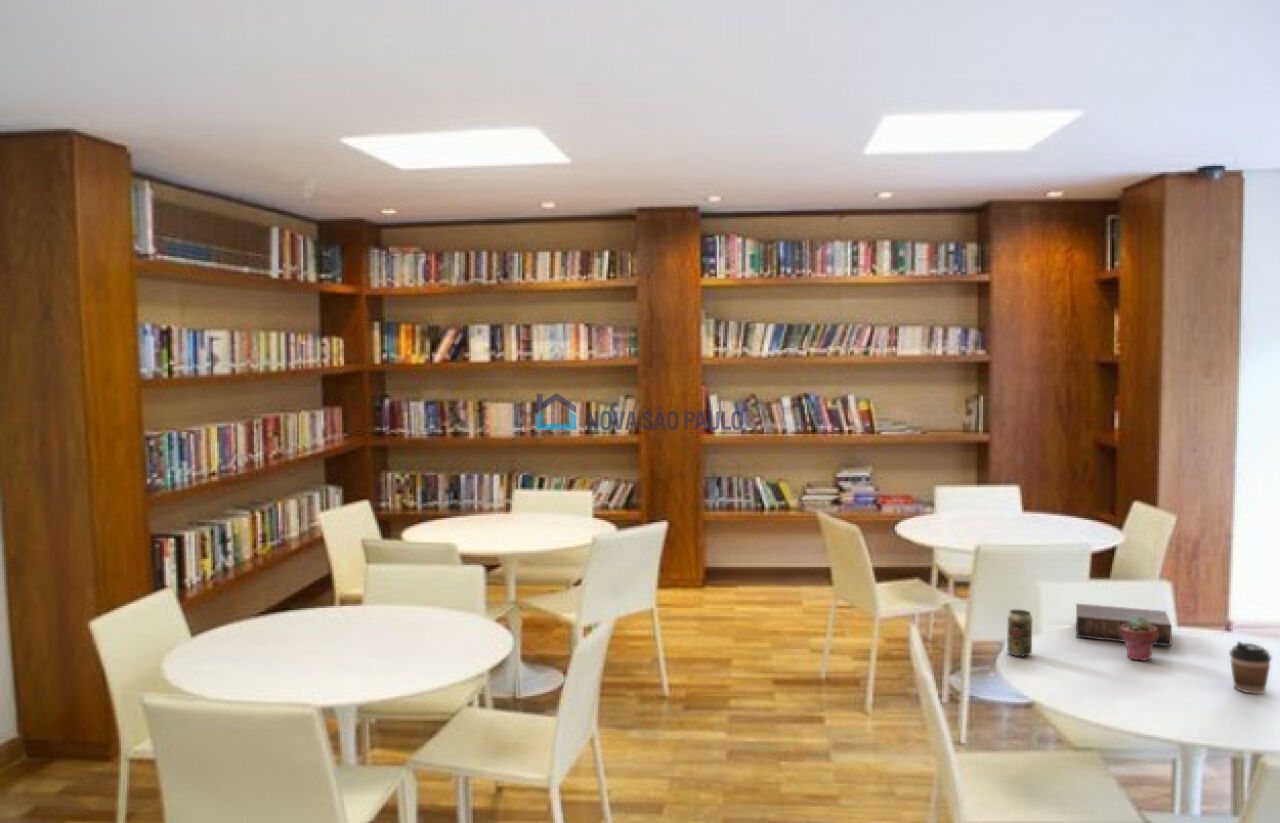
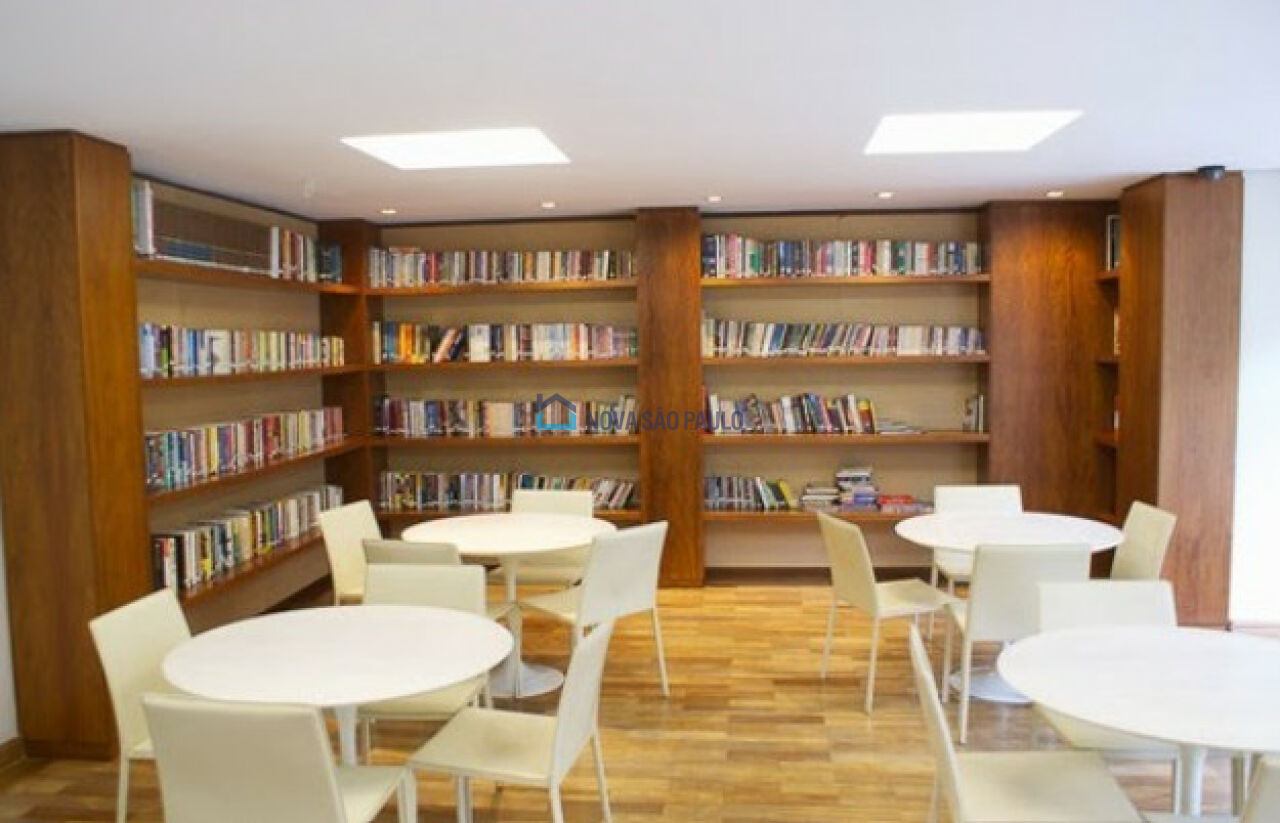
- book (1121, 624)
- beverage can (1019, 632)
- coffee cup (1250, 666)
- potted succulent (1138, 636)
